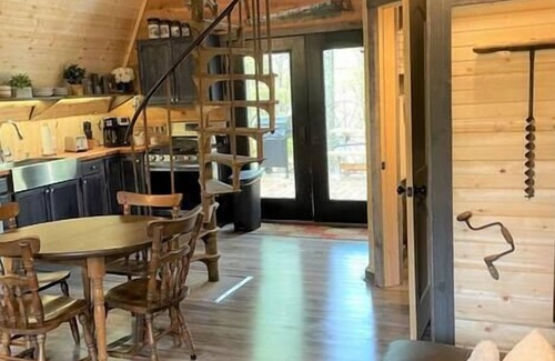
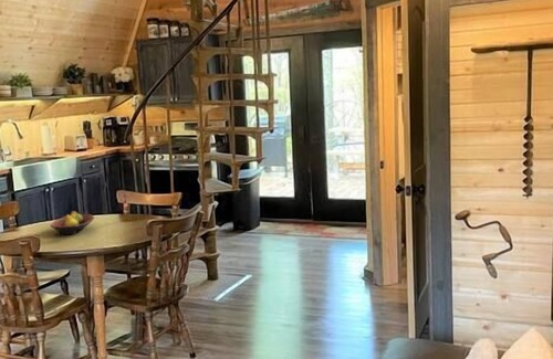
+ fruit bowl (72, 221)
